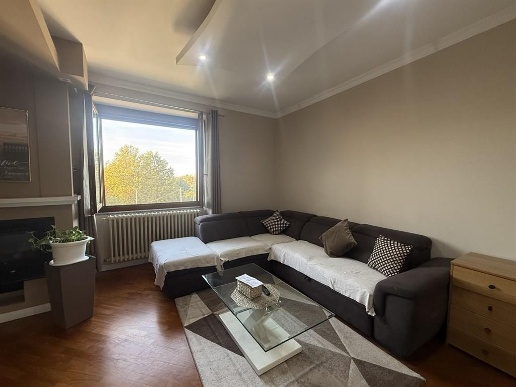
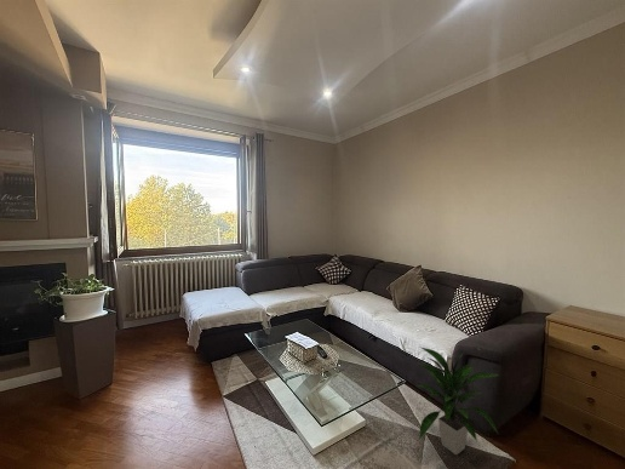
+ indoor plant (449, 397)
